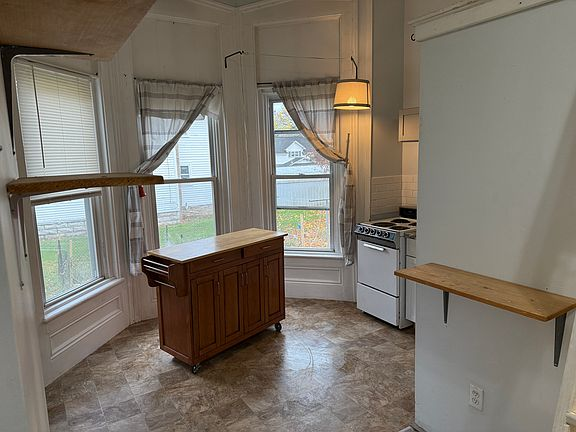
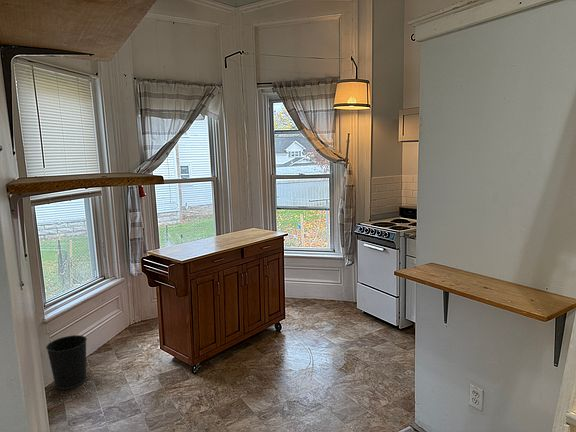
+ wastebasket (68, 362)
